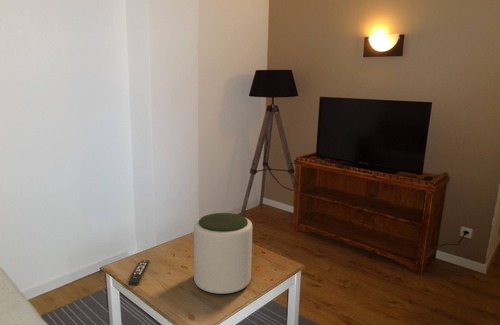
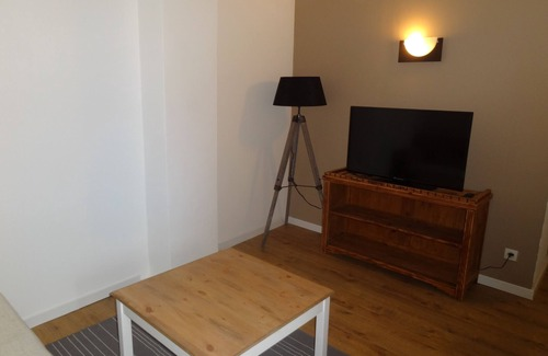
- remote control (139, 271)
- plant pot (222, 251)
